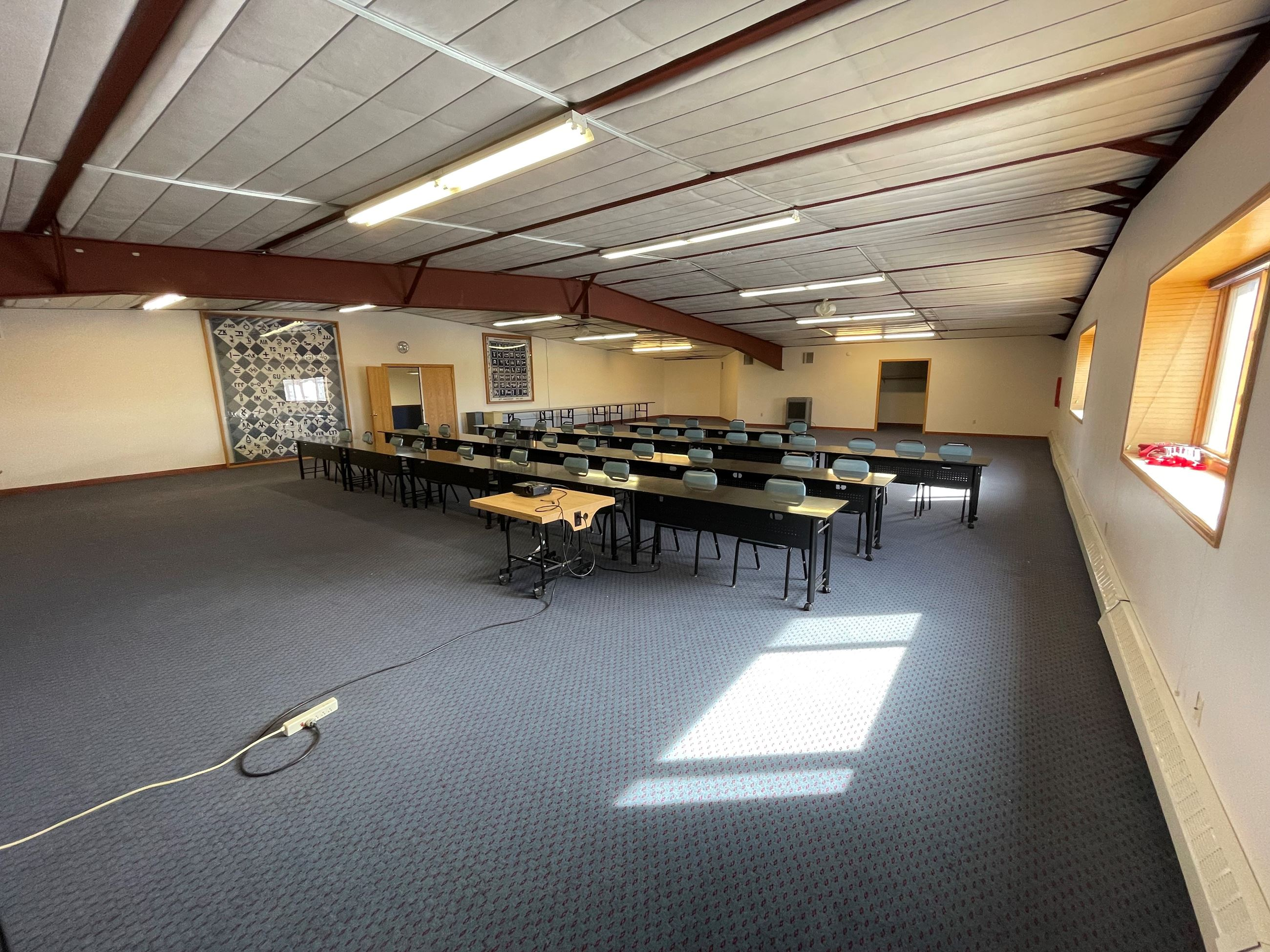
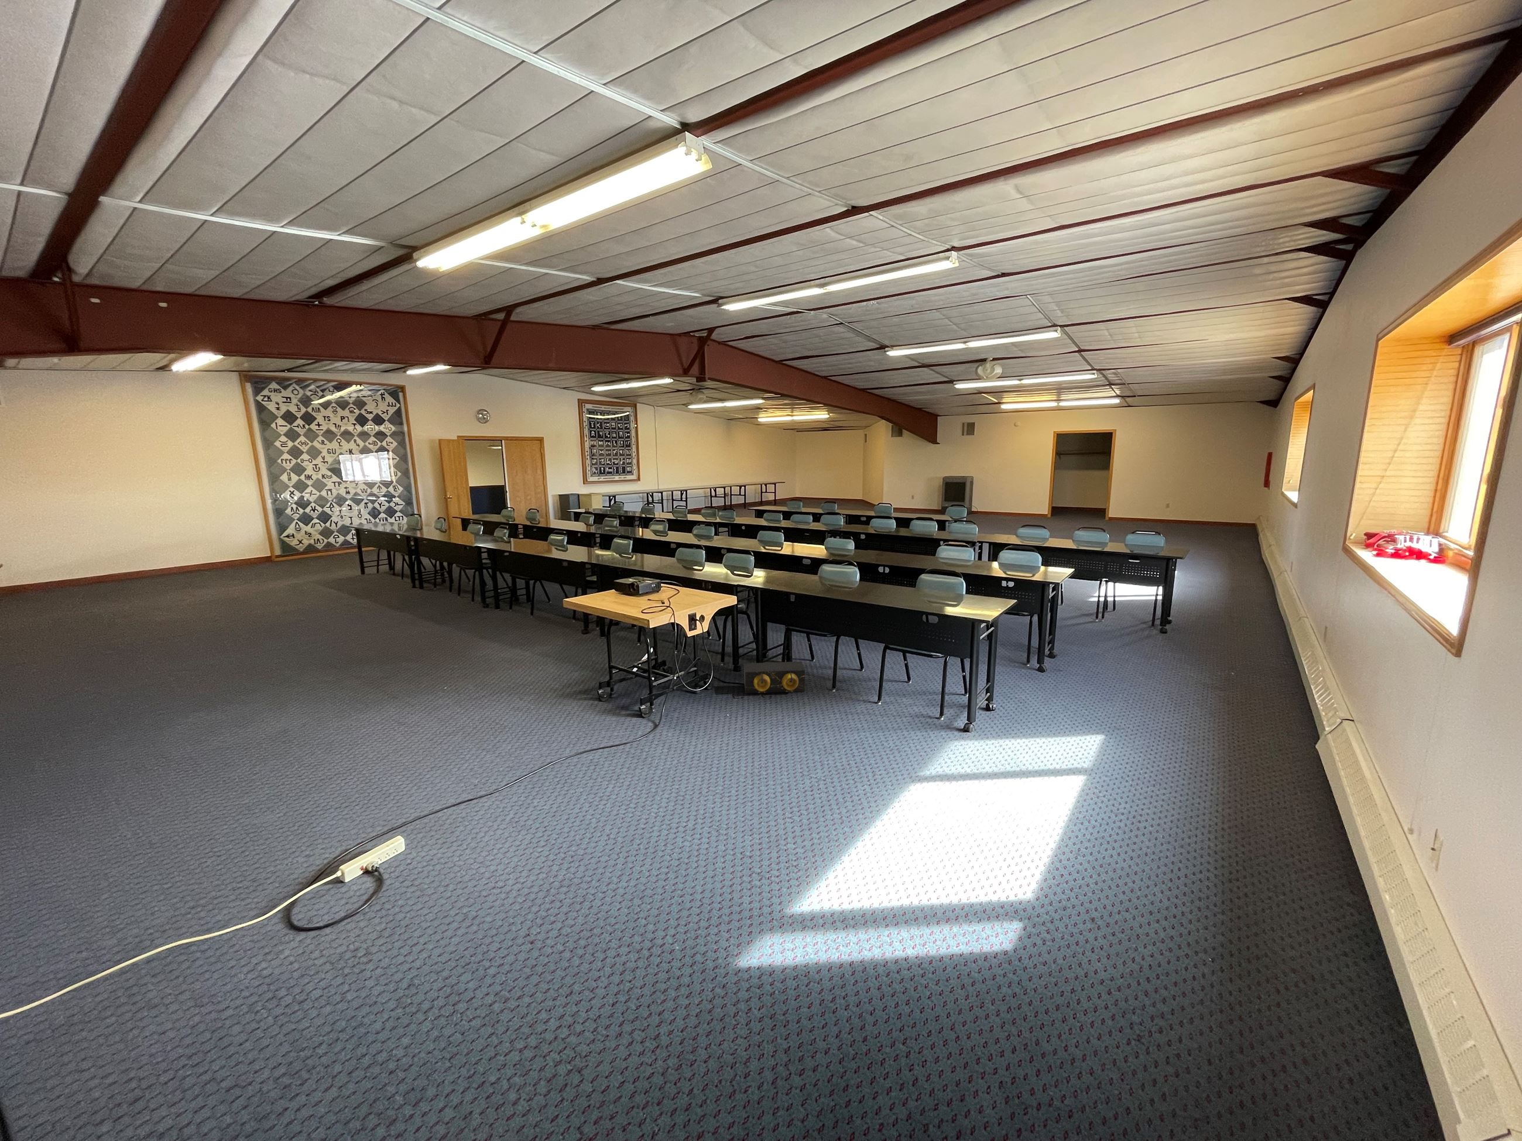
+ speaker (774, 678)
